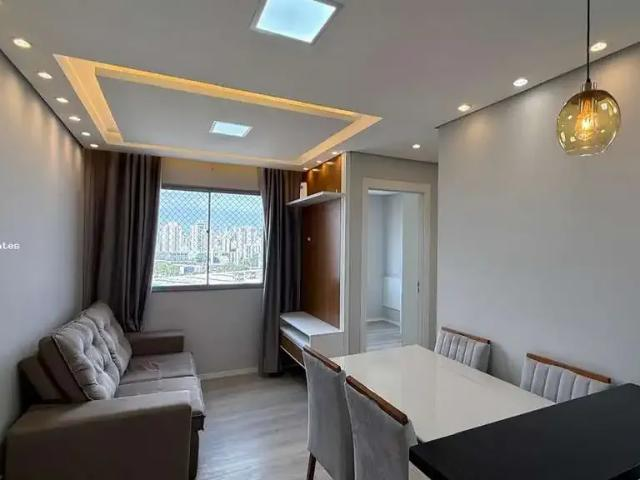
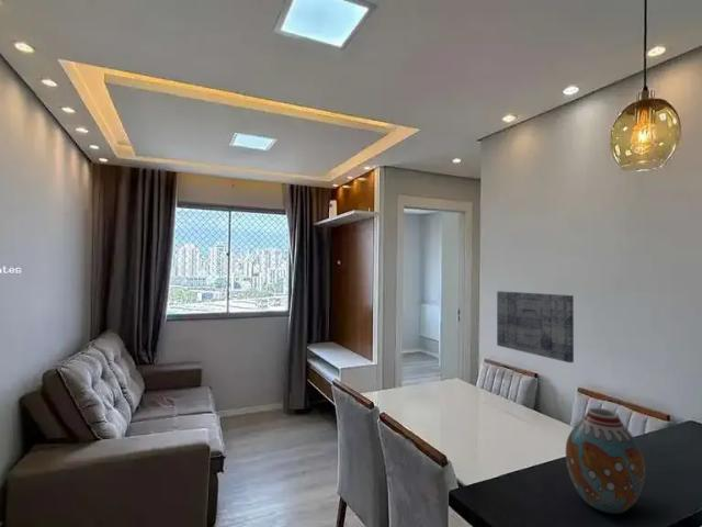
+ vase (603, 457)
+ wall art (531, 323)
